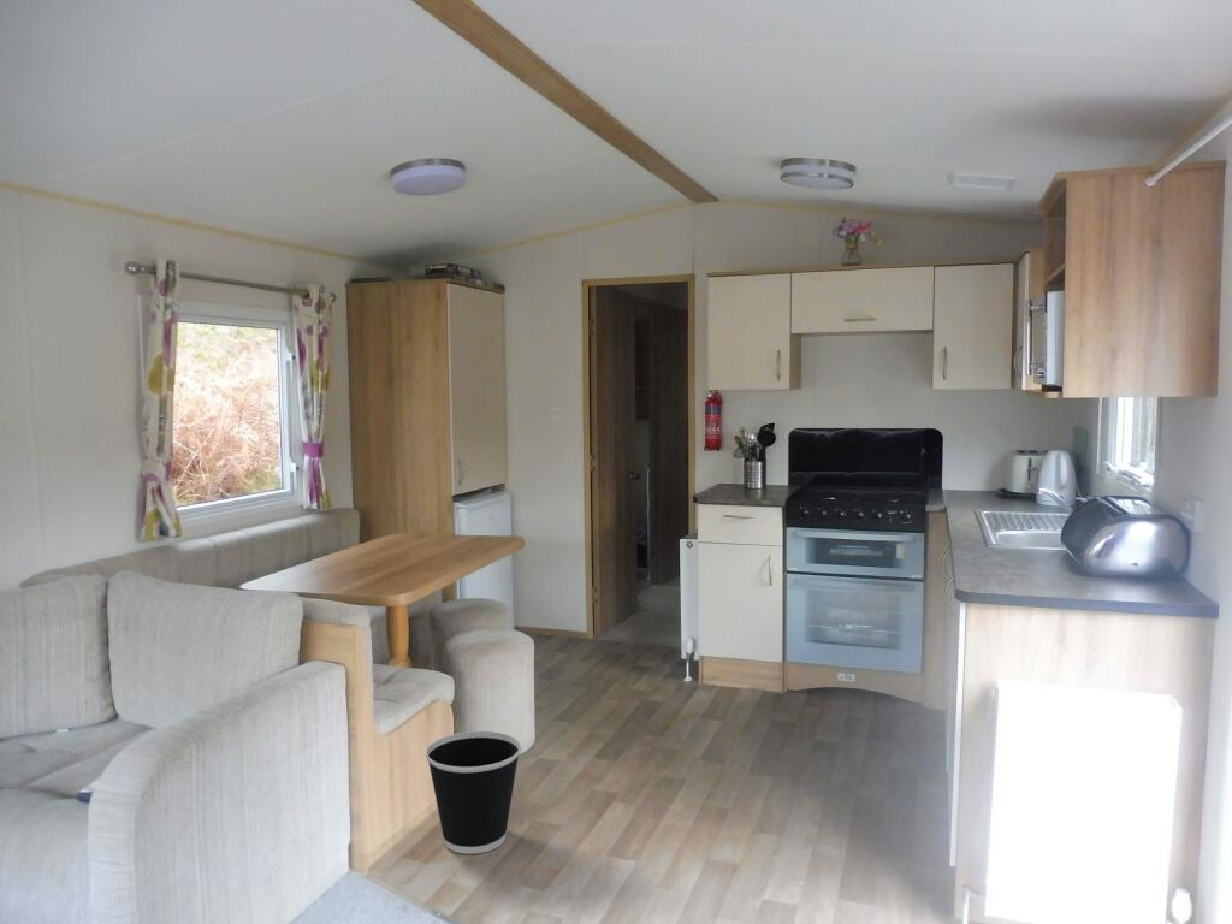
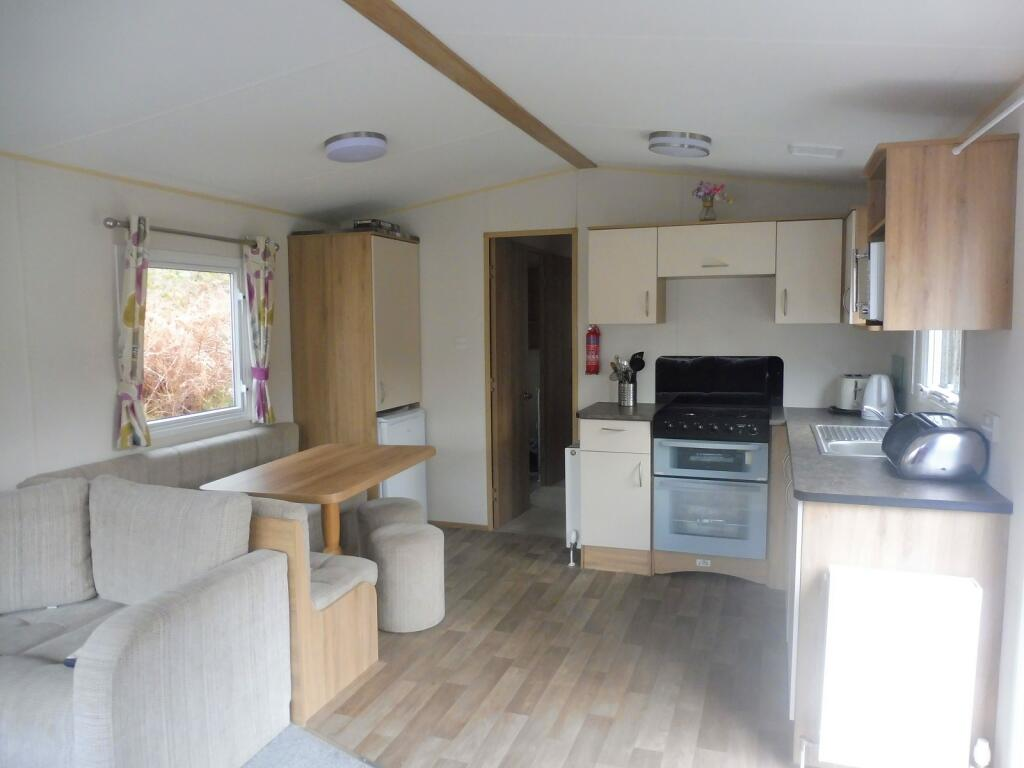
- wastebasket (474, 793)
